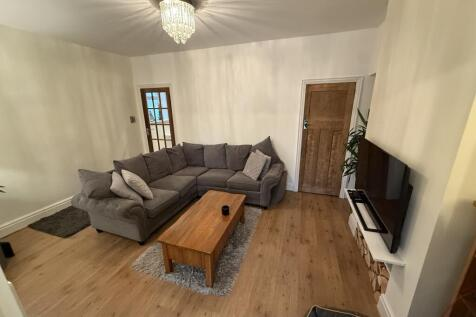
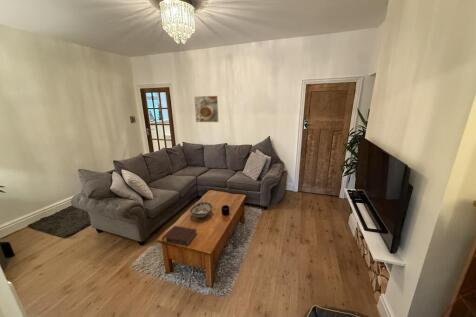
+ book (180, 235)
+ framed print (206, 109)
+ decorative bowl (201, 211)
